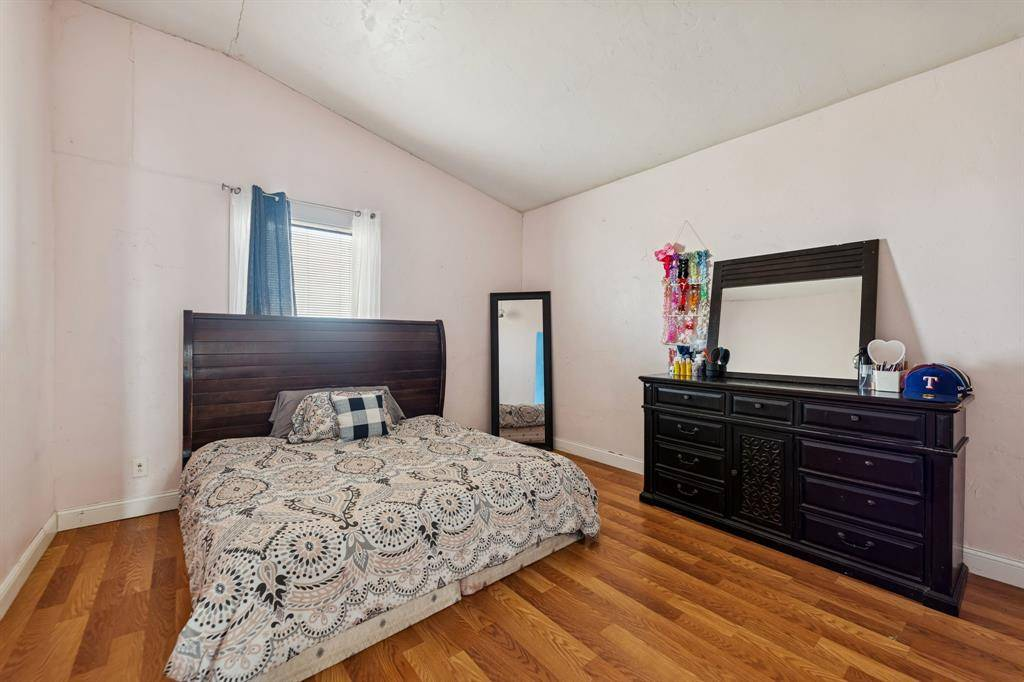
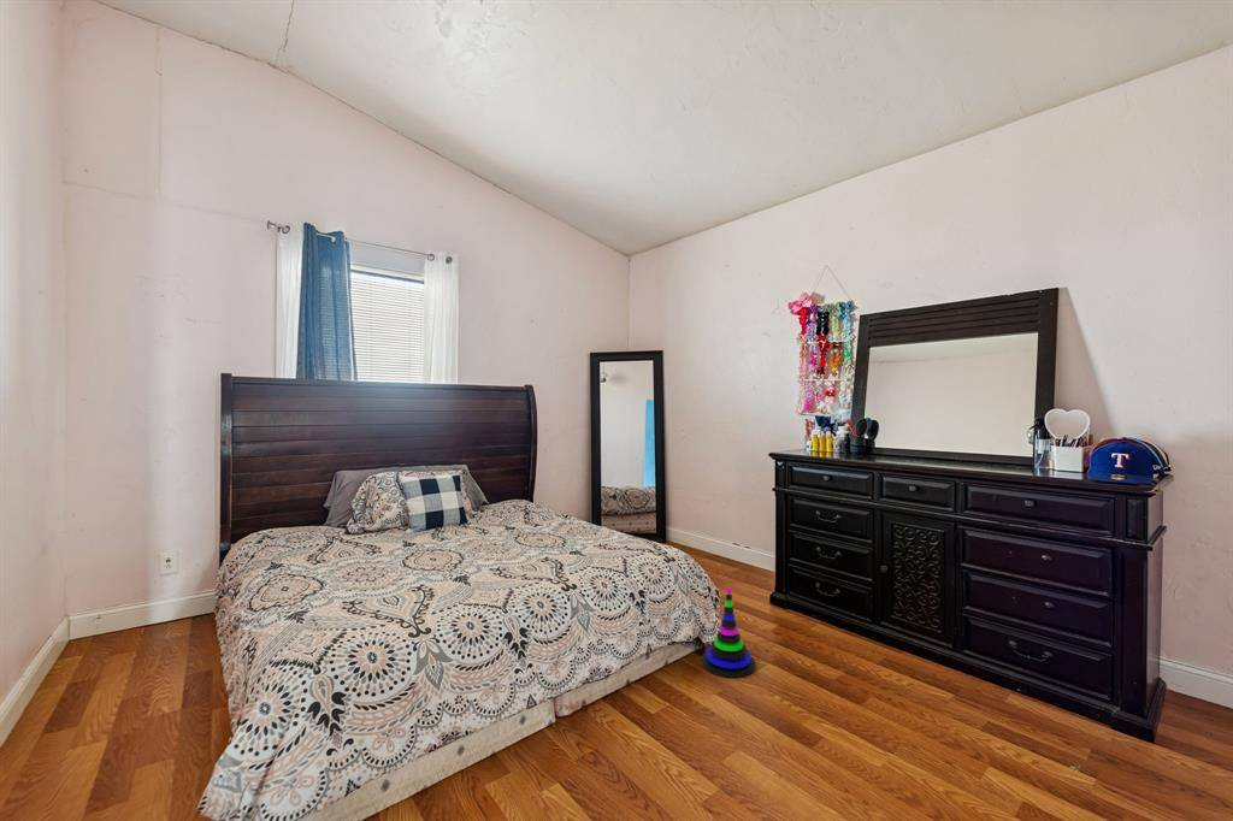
+ stacking toy (728, 626)
